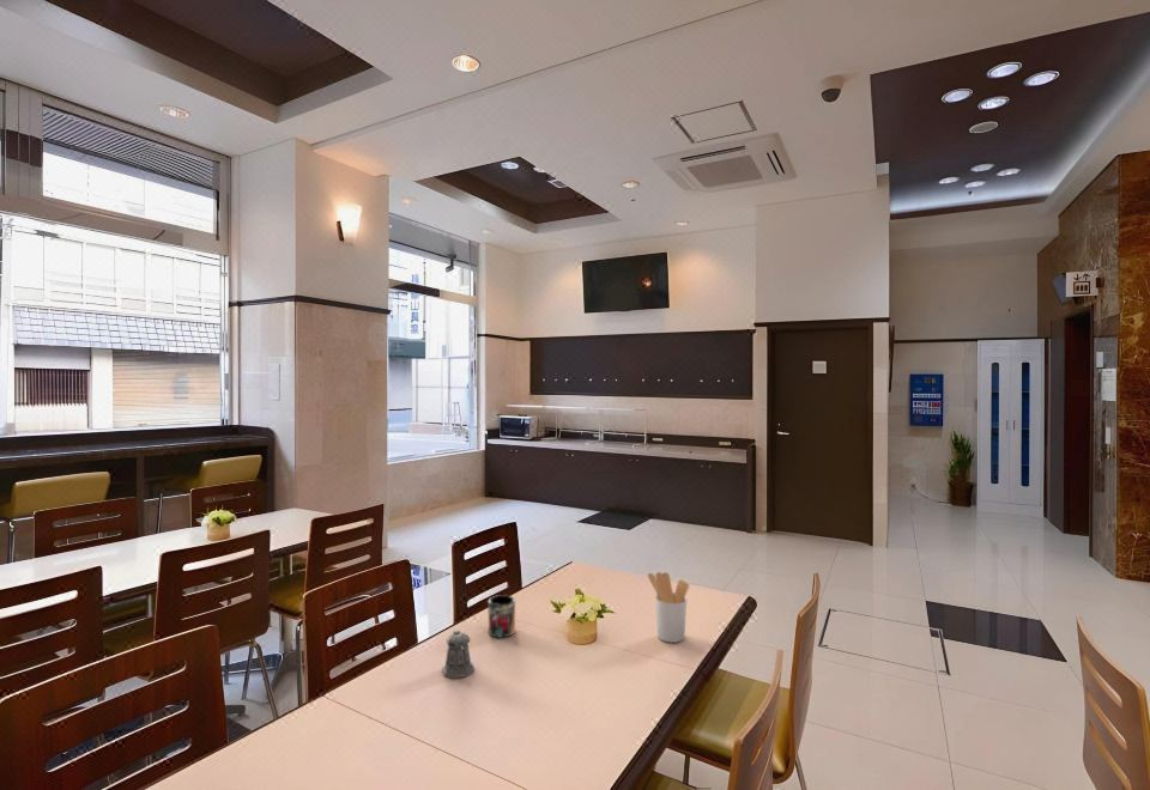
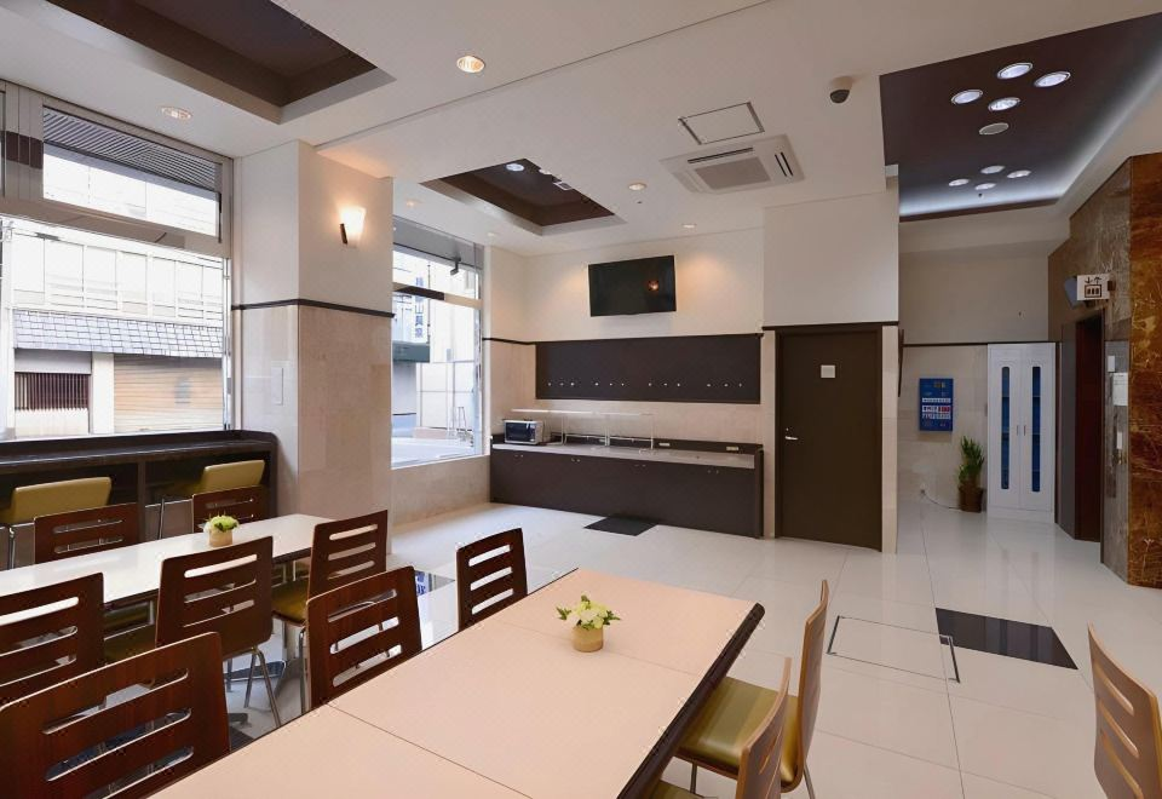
- pepper shaker (458, 652)
- mug (498, 613)
- utensil holder (666, 604)
